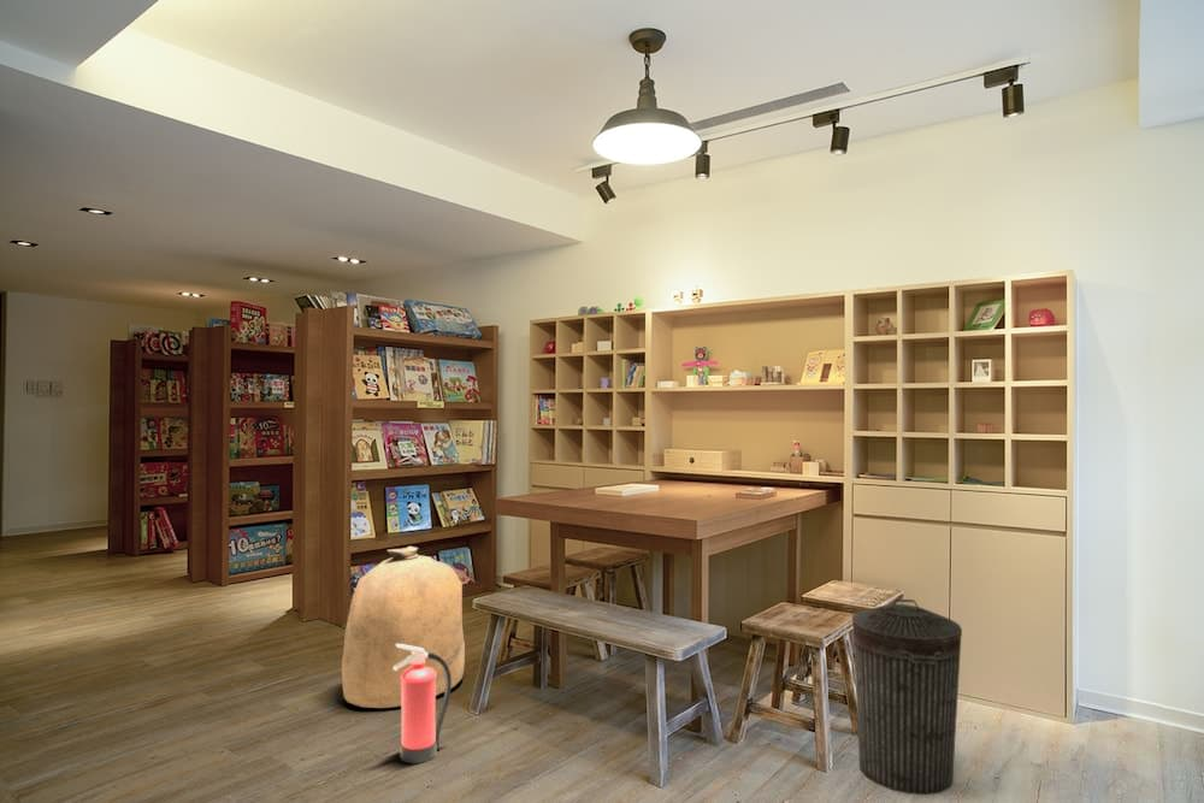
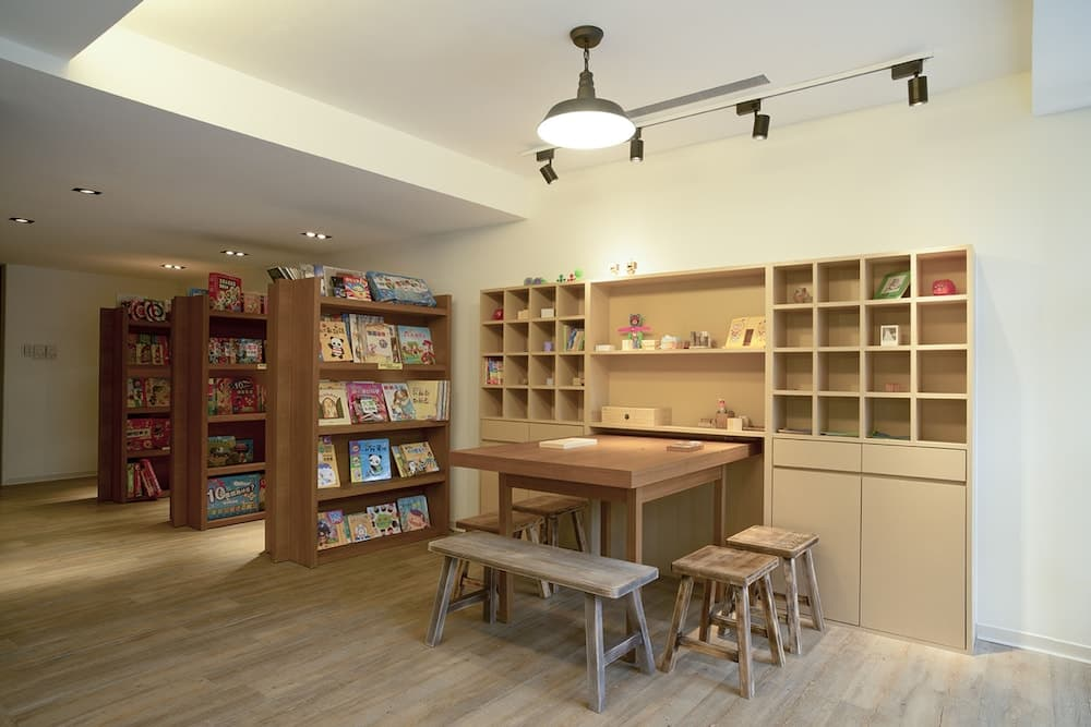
- trash can (904, 686)
- fire extinguisher (423, 697)
- bag (407, 618)
